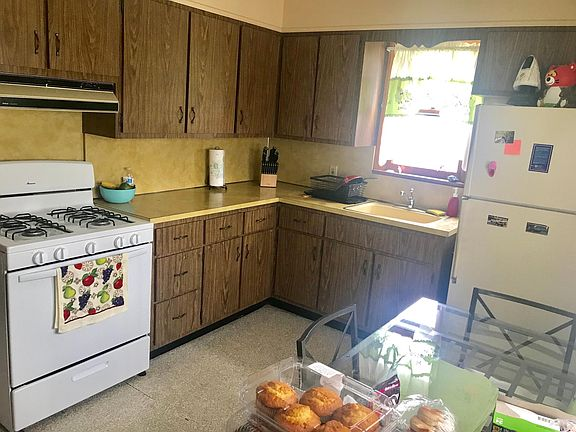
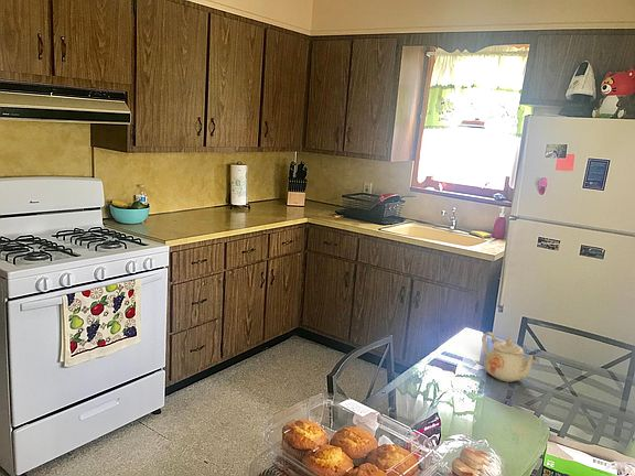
+ teapot (506, 356)
